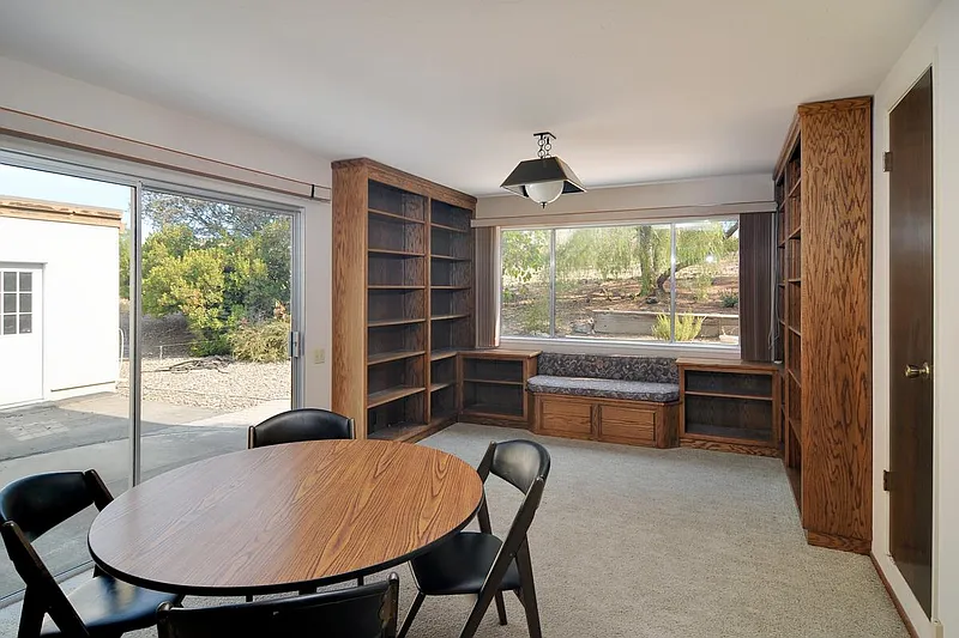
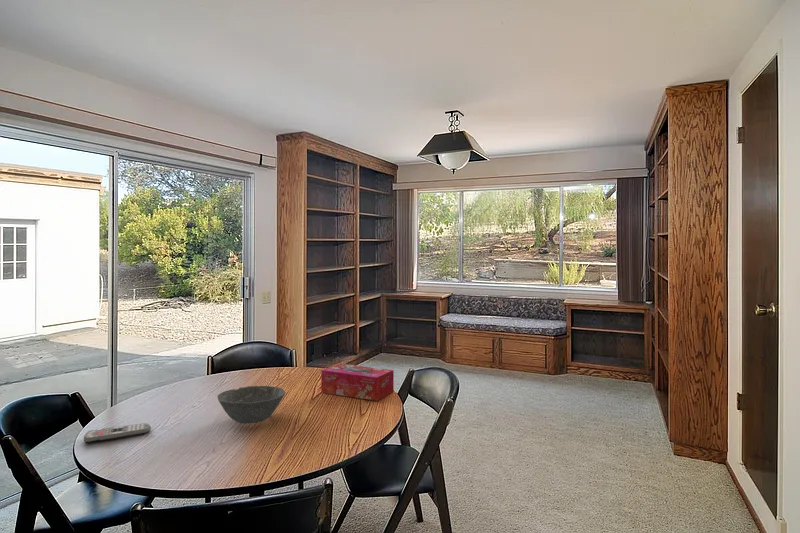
+ tissue box (357, 381)
+ bowl (252, 405)
+ remote control (118, 432)
